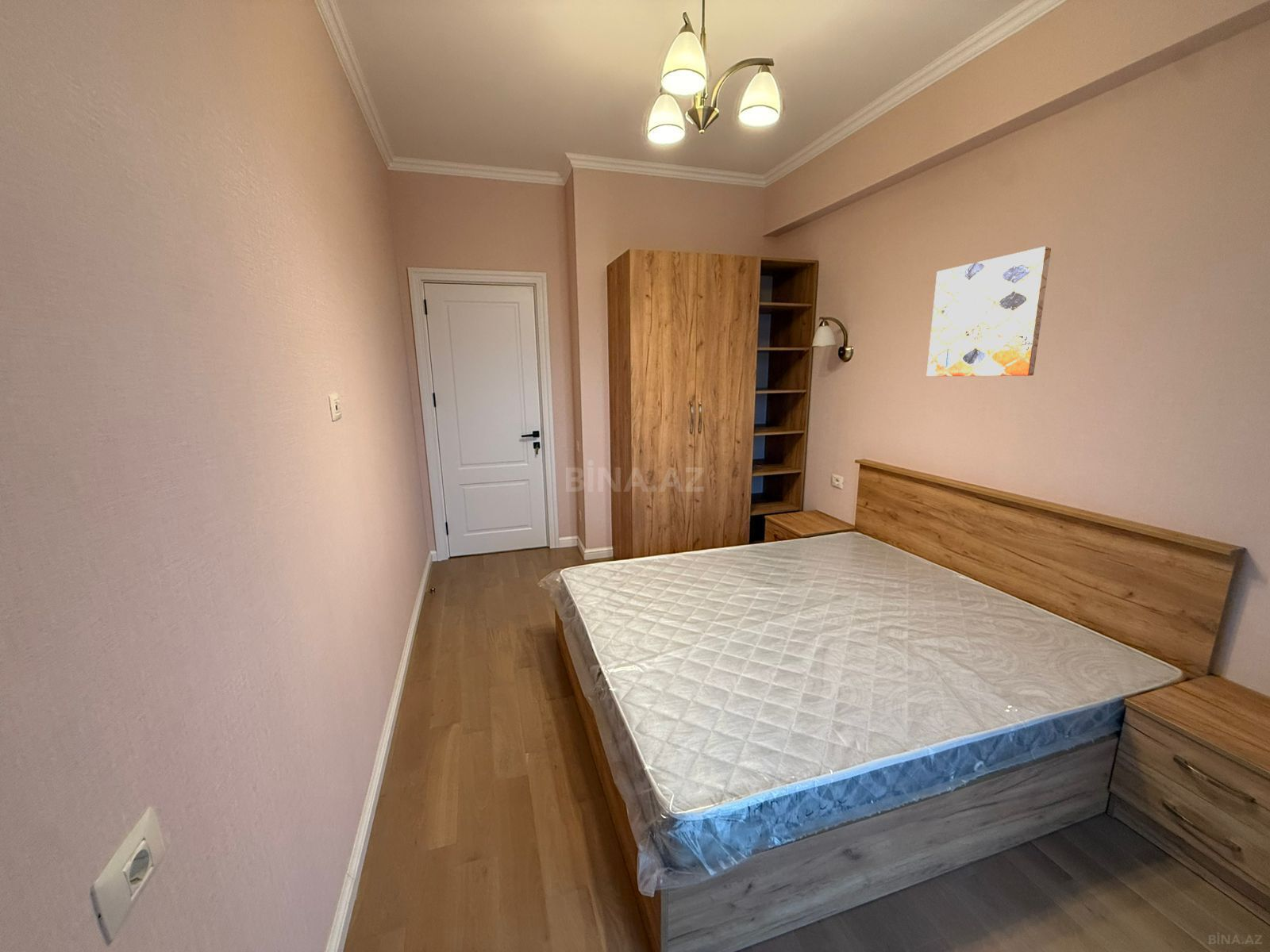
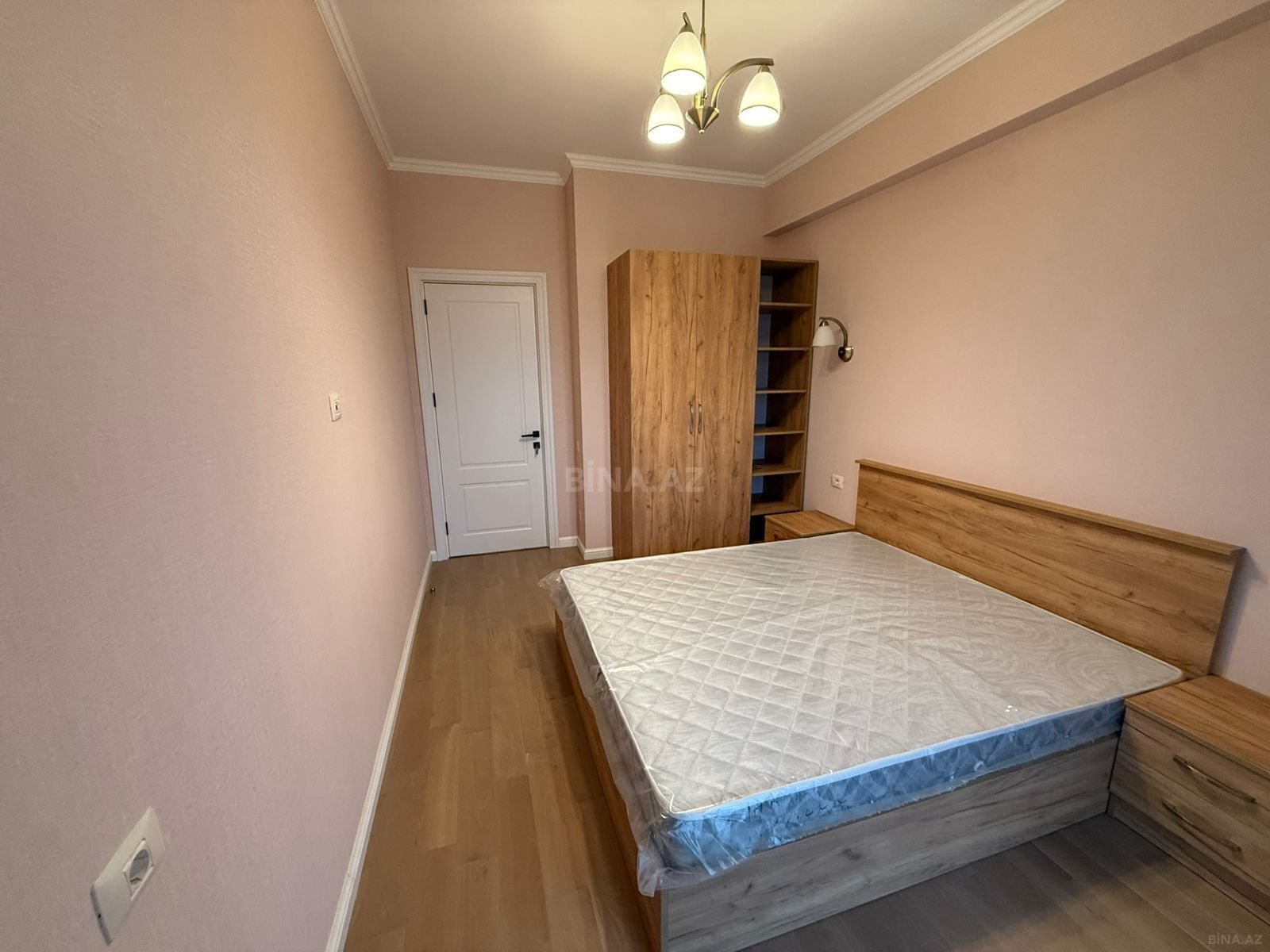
- wall art (981, 319)
